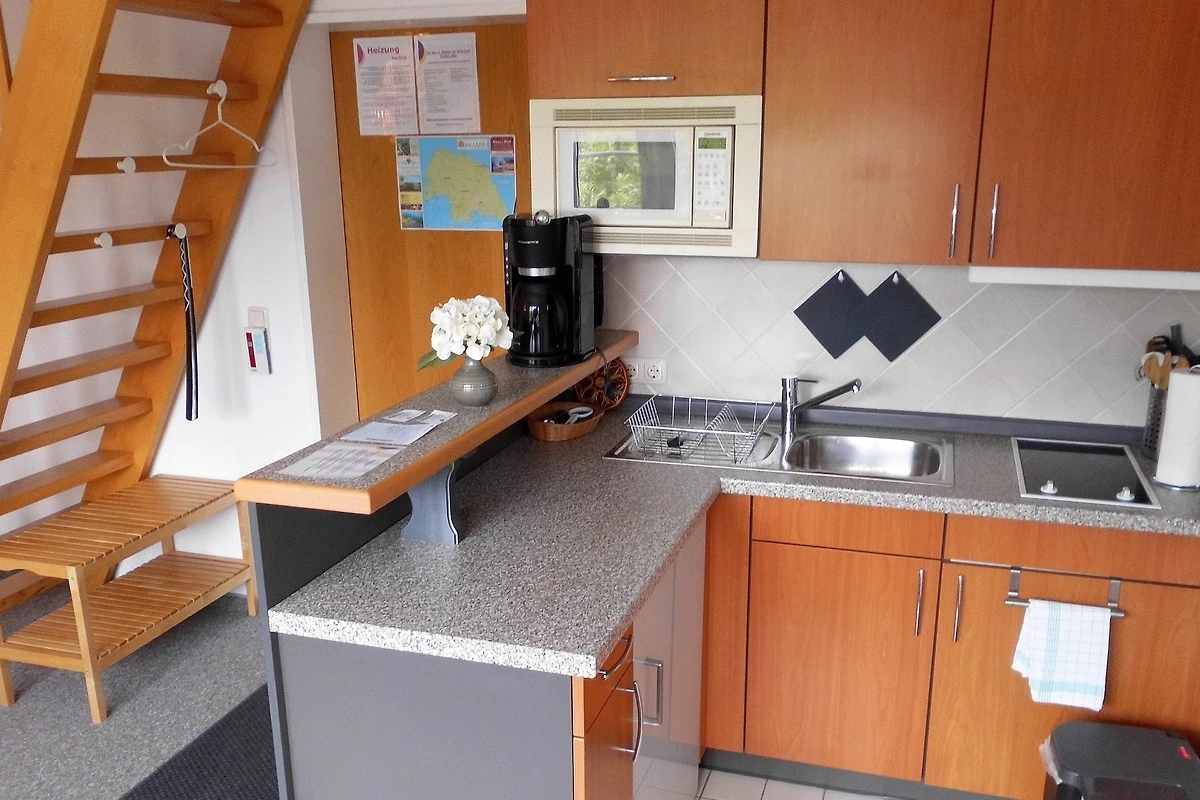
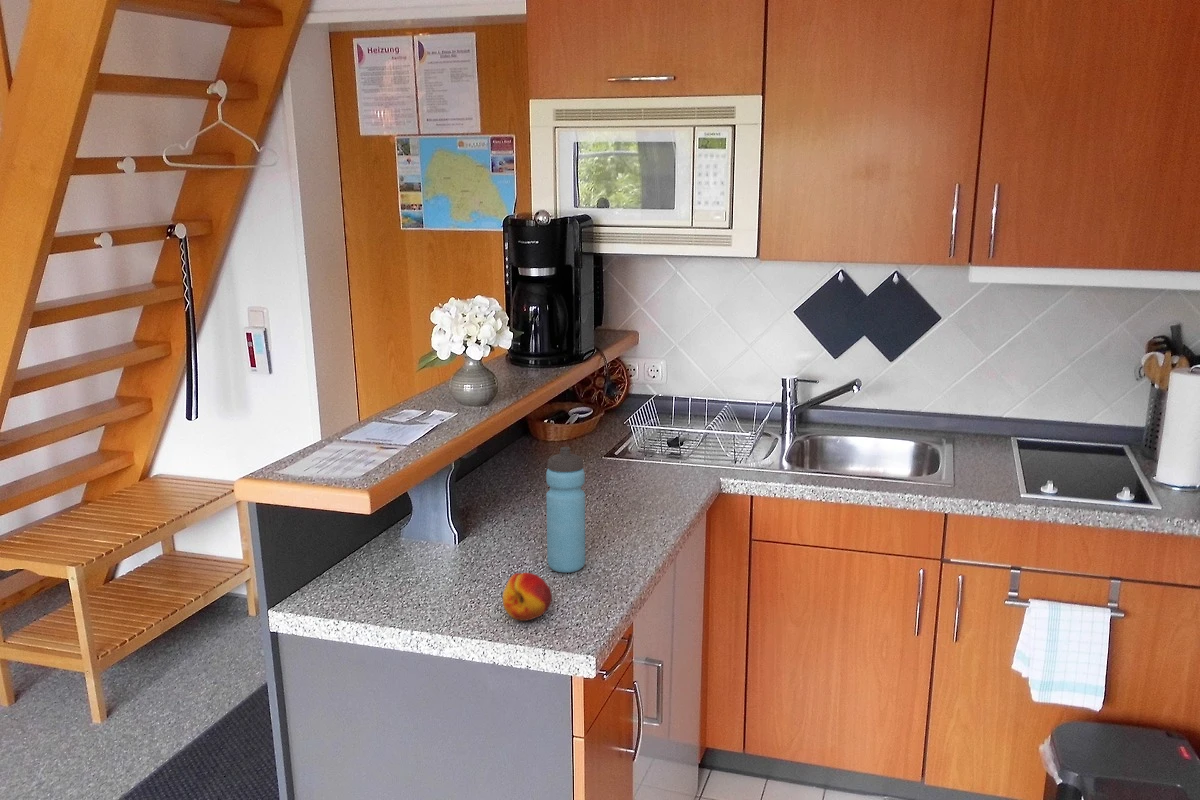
+ fruit (527, 595)
+ water bottle (565, 507)
